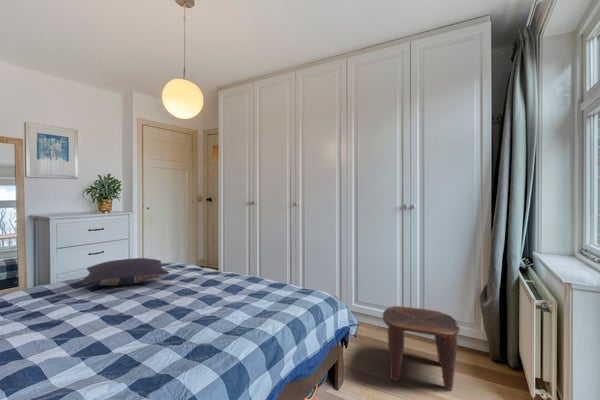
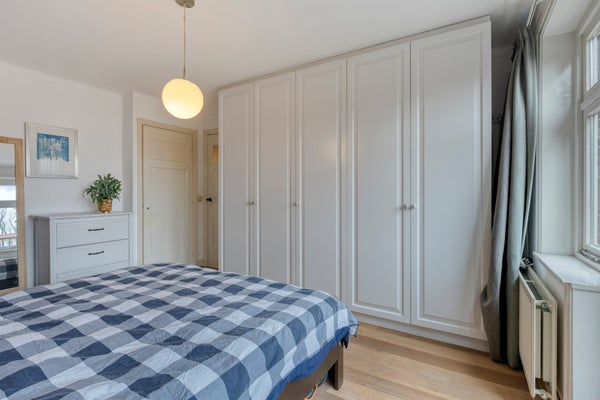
- stool (420, 333)
- pillow (126, 270)
